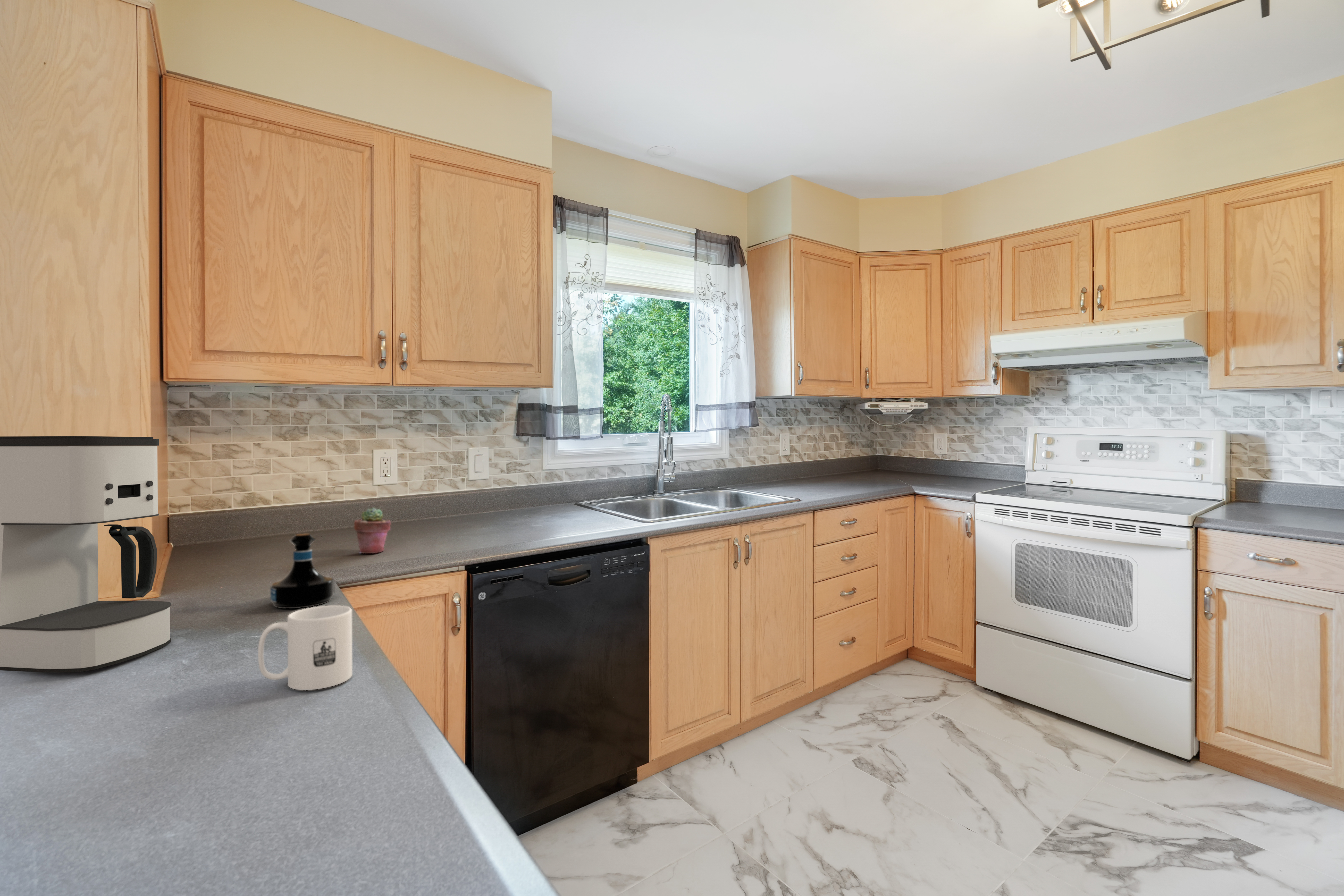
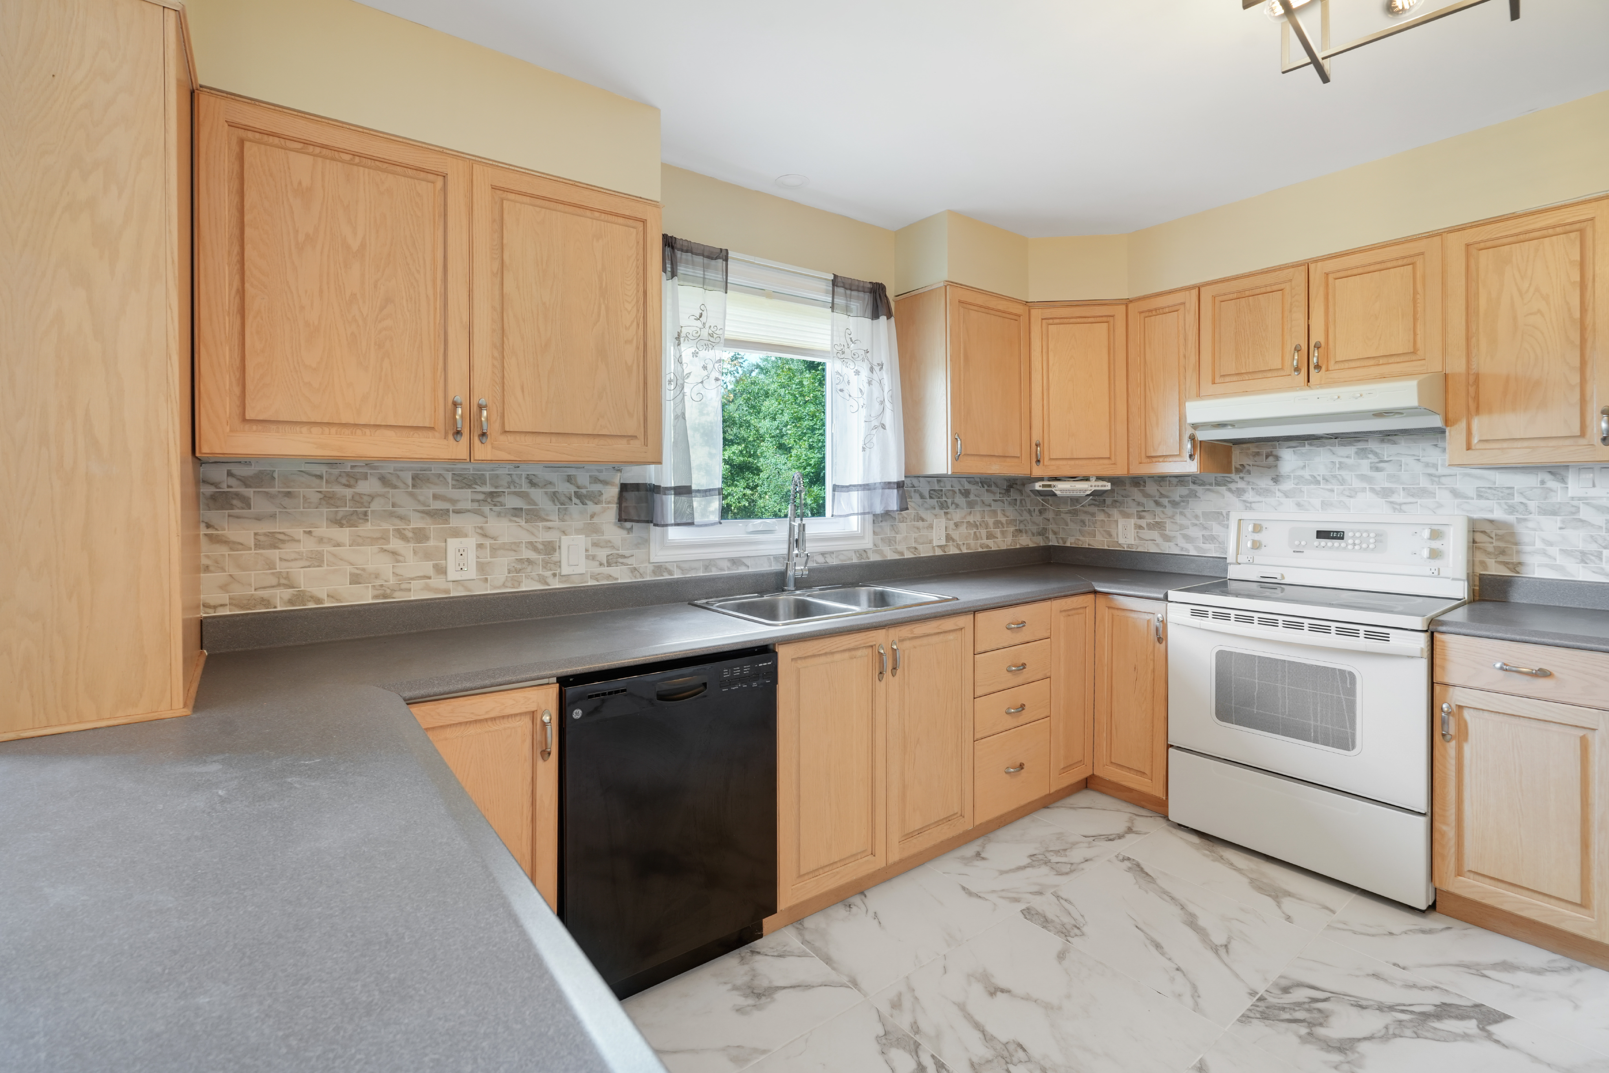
- tequila bottle (303, 568)
- coffee maker (92, 544)
- potted succulent (372, 530)
- mug (306, 648)
